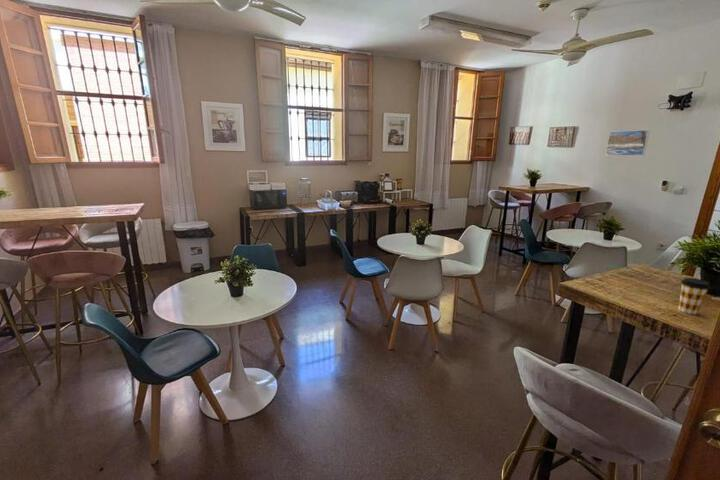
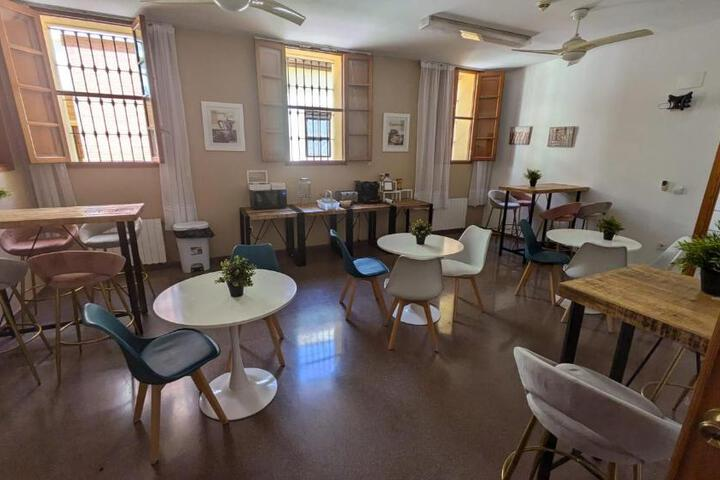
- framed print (626, 143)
- coffee cup (692, 296)
